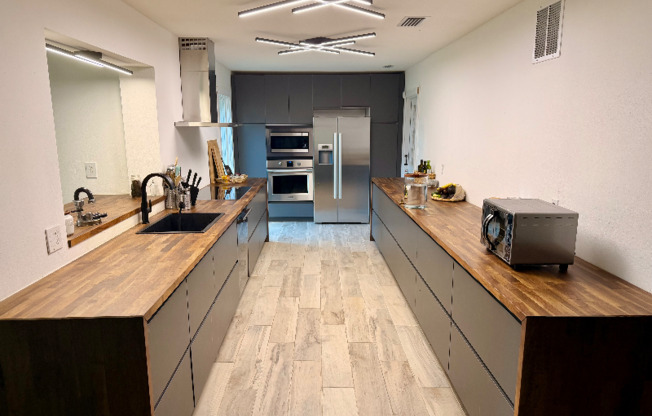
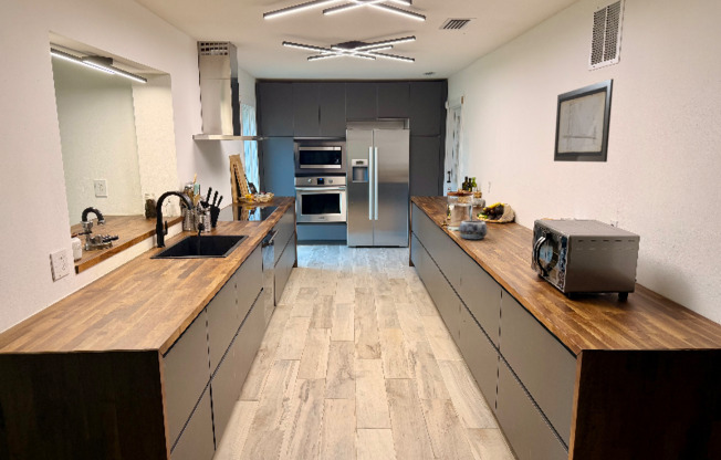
+ wall art (579, 125)
+ decorative bowl (472, 229)
